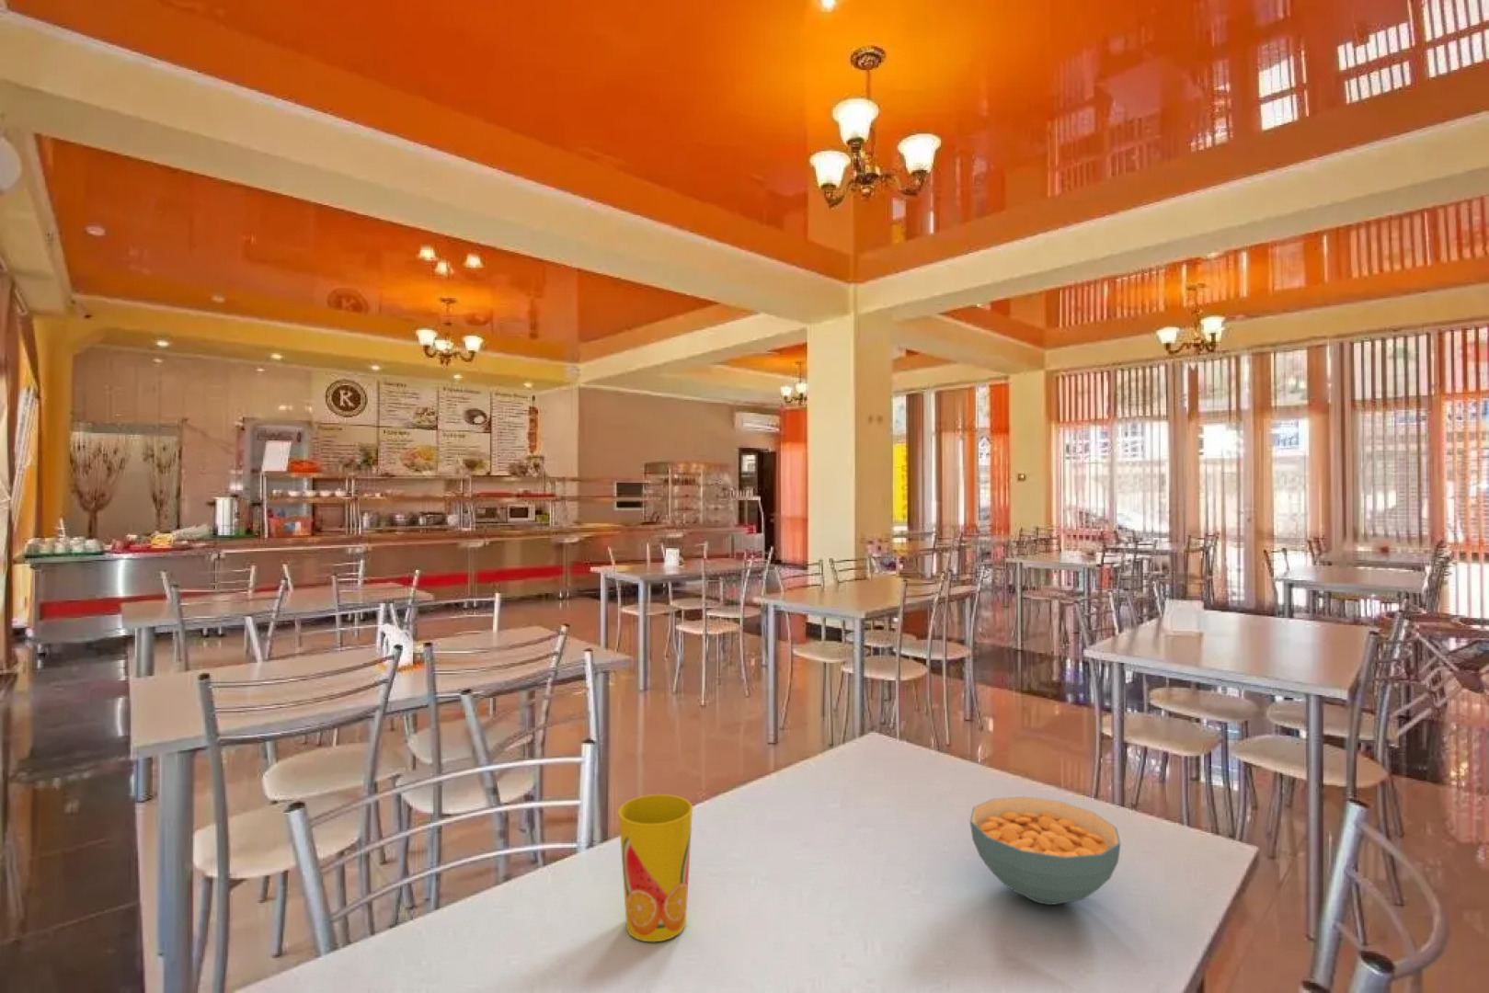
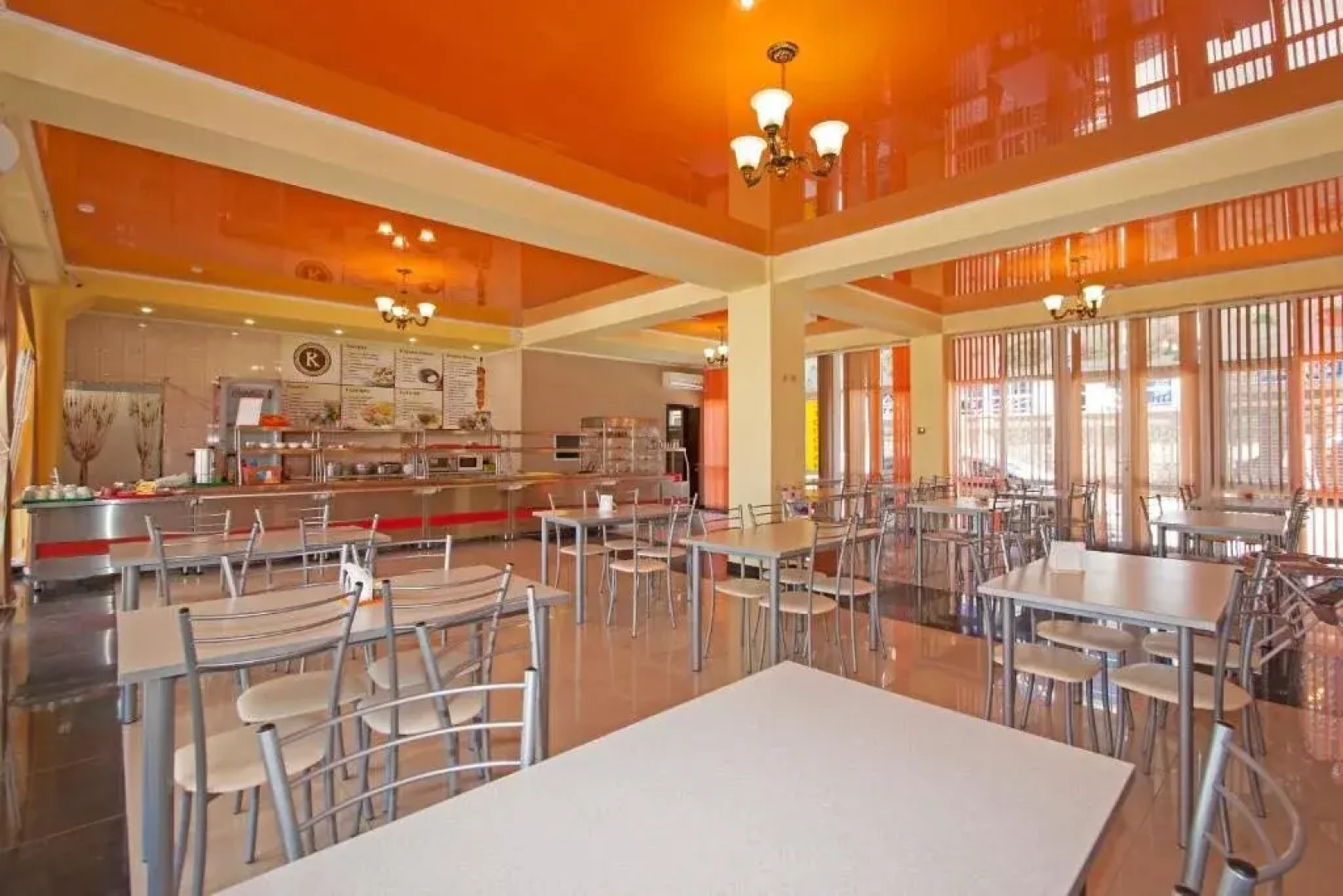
- cup (655, 867)
- cereal bowl (1043, 859)
